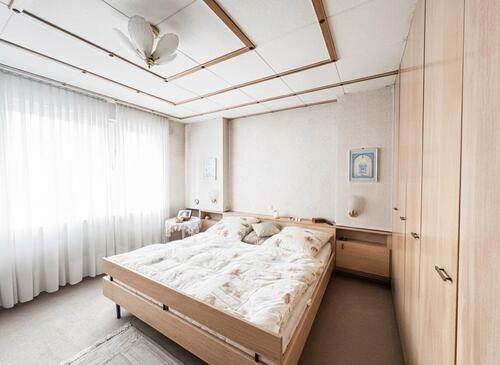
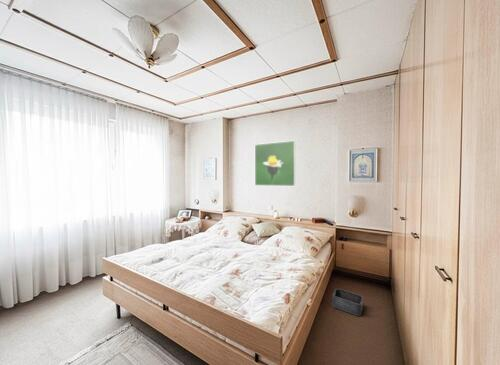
+ storage bin (347, 301)
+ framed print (273, 164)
